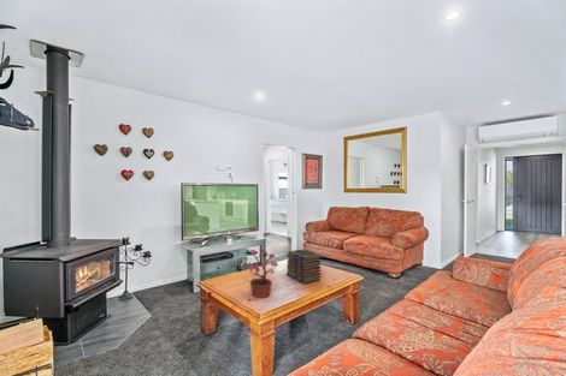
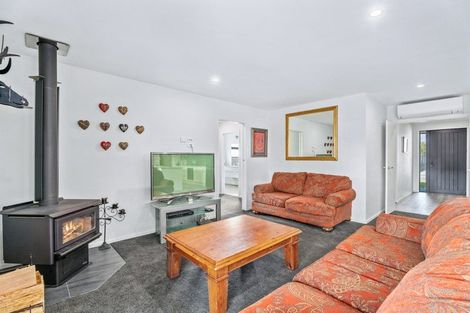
- potted plant (259, 269)
- book stack (303, 264)
